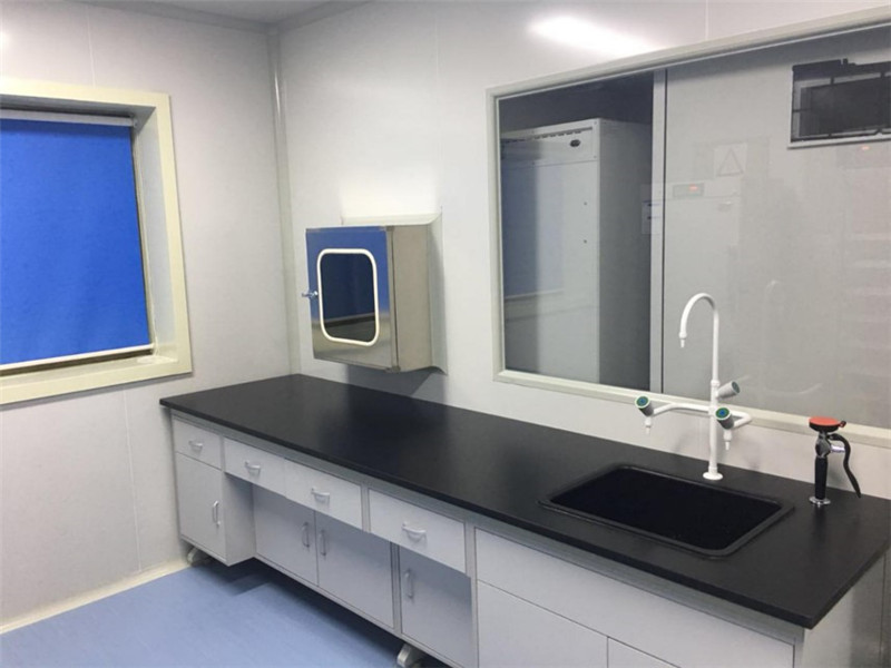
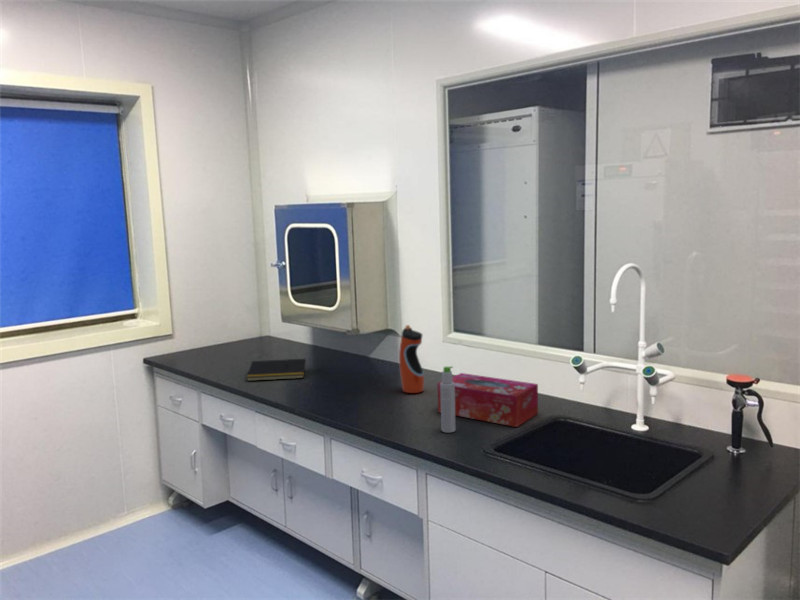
+ tissue box (487, 398)
+ bottle (447, 399)
+ notepad (277, 369)
+ water bottle (411, 358)
